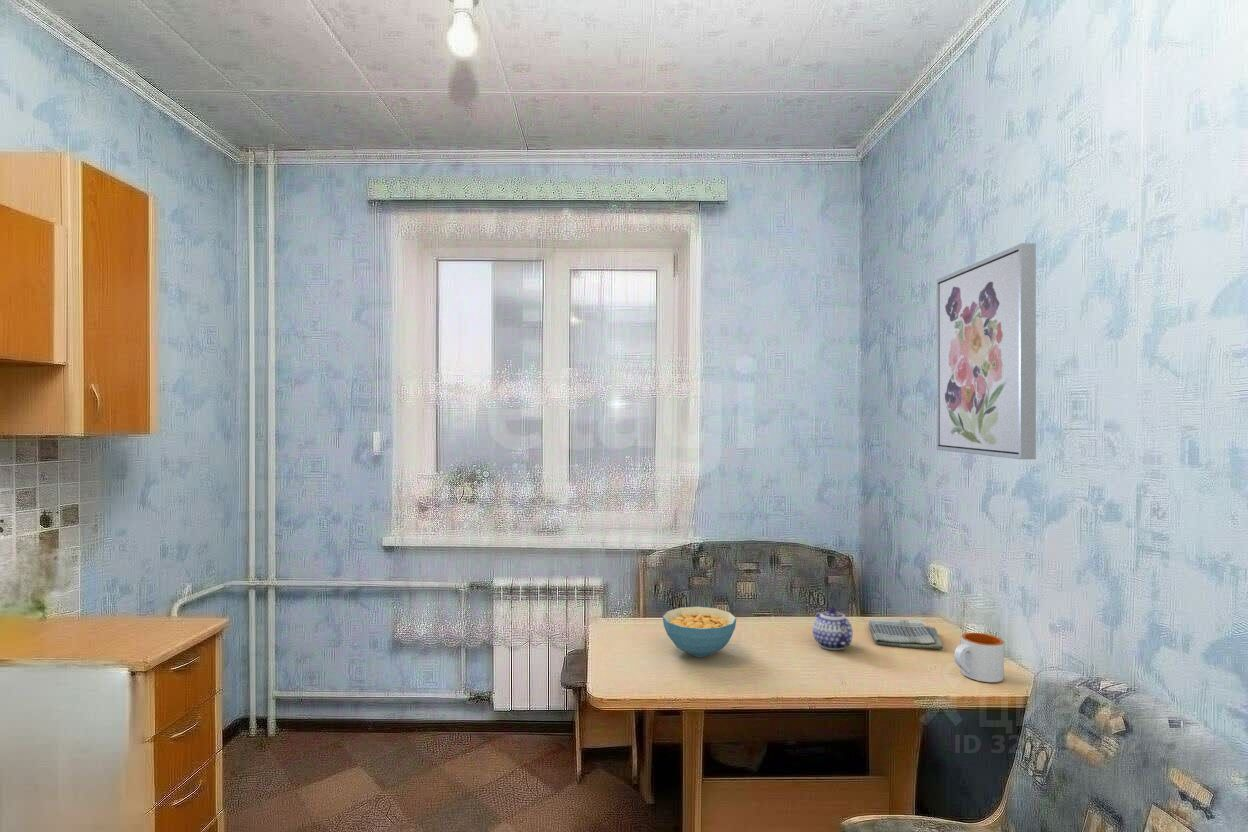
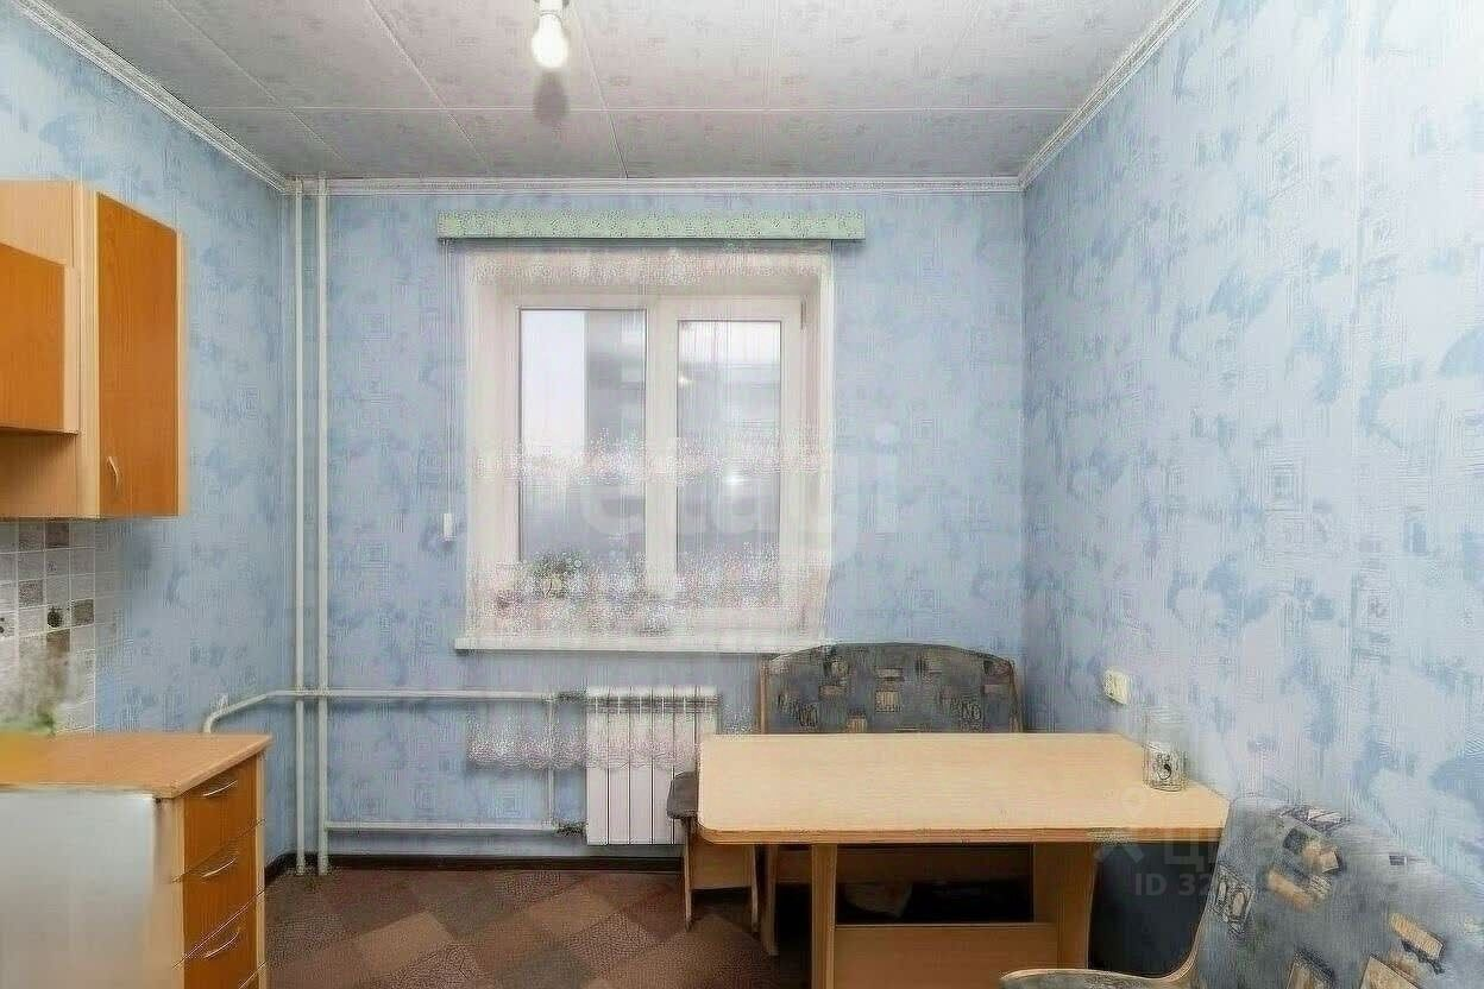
- wall art (980, 358)
- mug (977, 657)
- teapot (832, 627)
- dish towel (904, 632)
- cereal bowl (699, 635)
